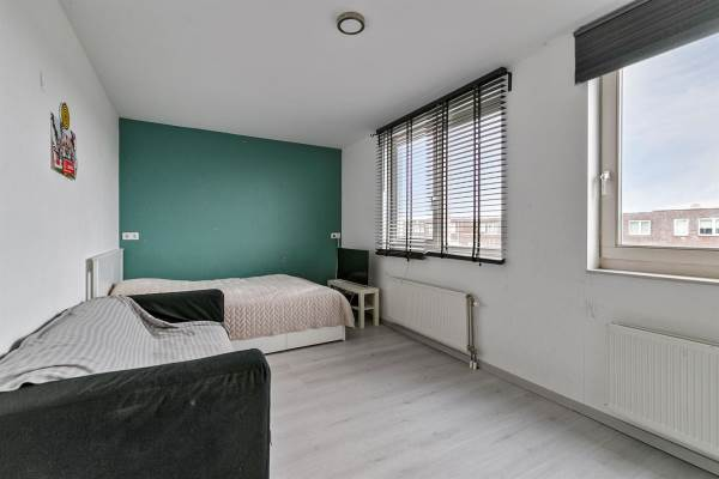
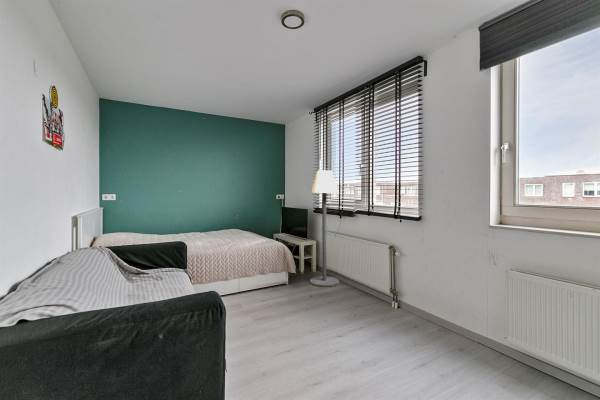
+ floor lamp (324, 226)
